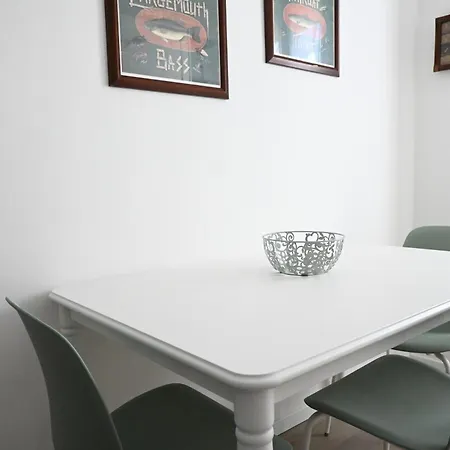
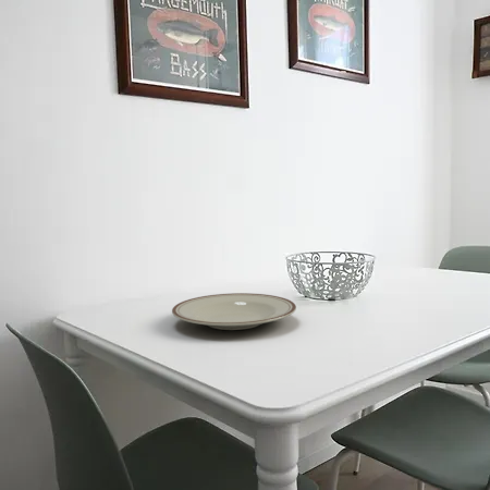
+ plate (234, 314)
